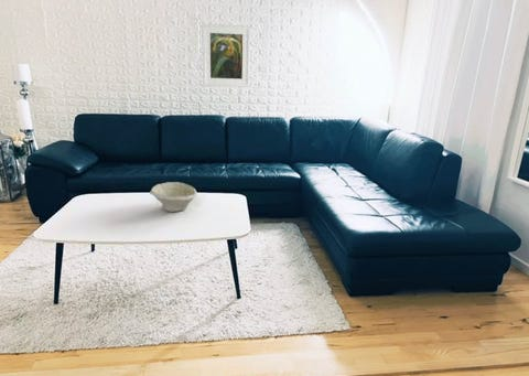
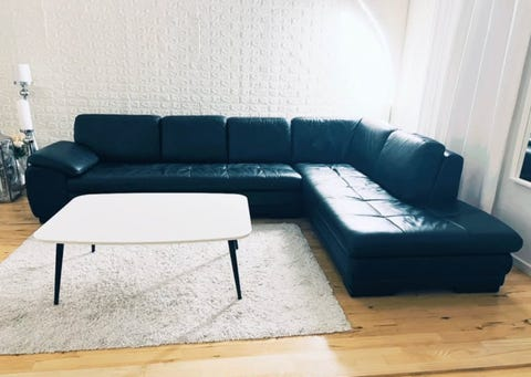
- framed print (226, 56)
- bowl (175, 197)
